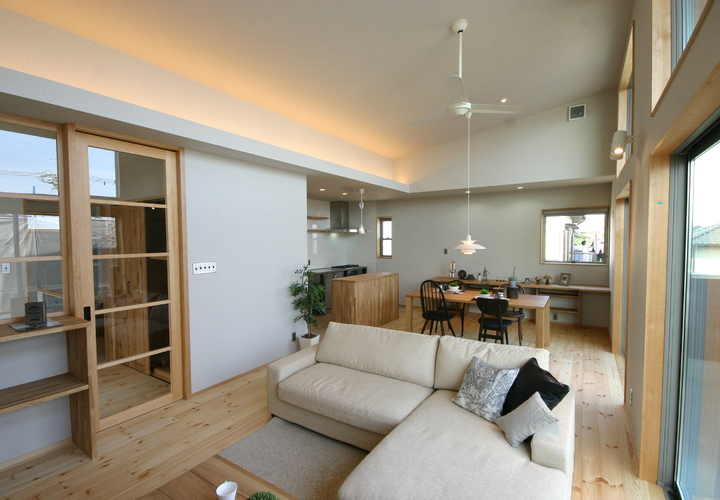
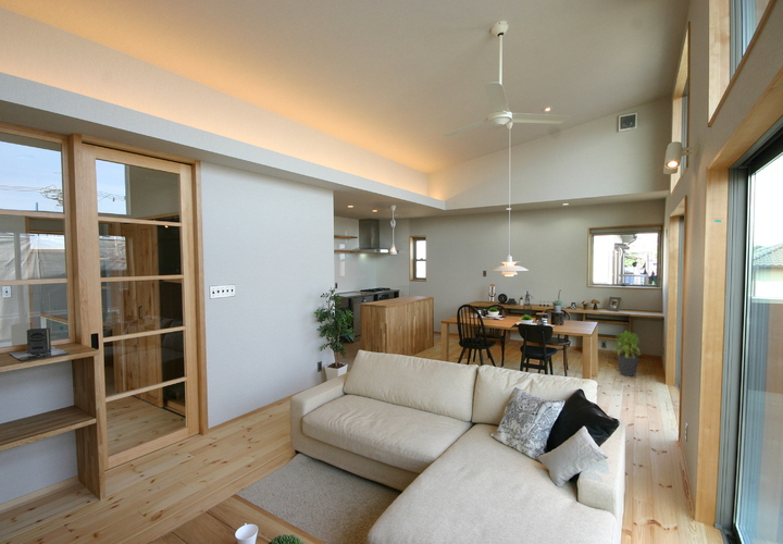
+ potted plant (625, 351)
